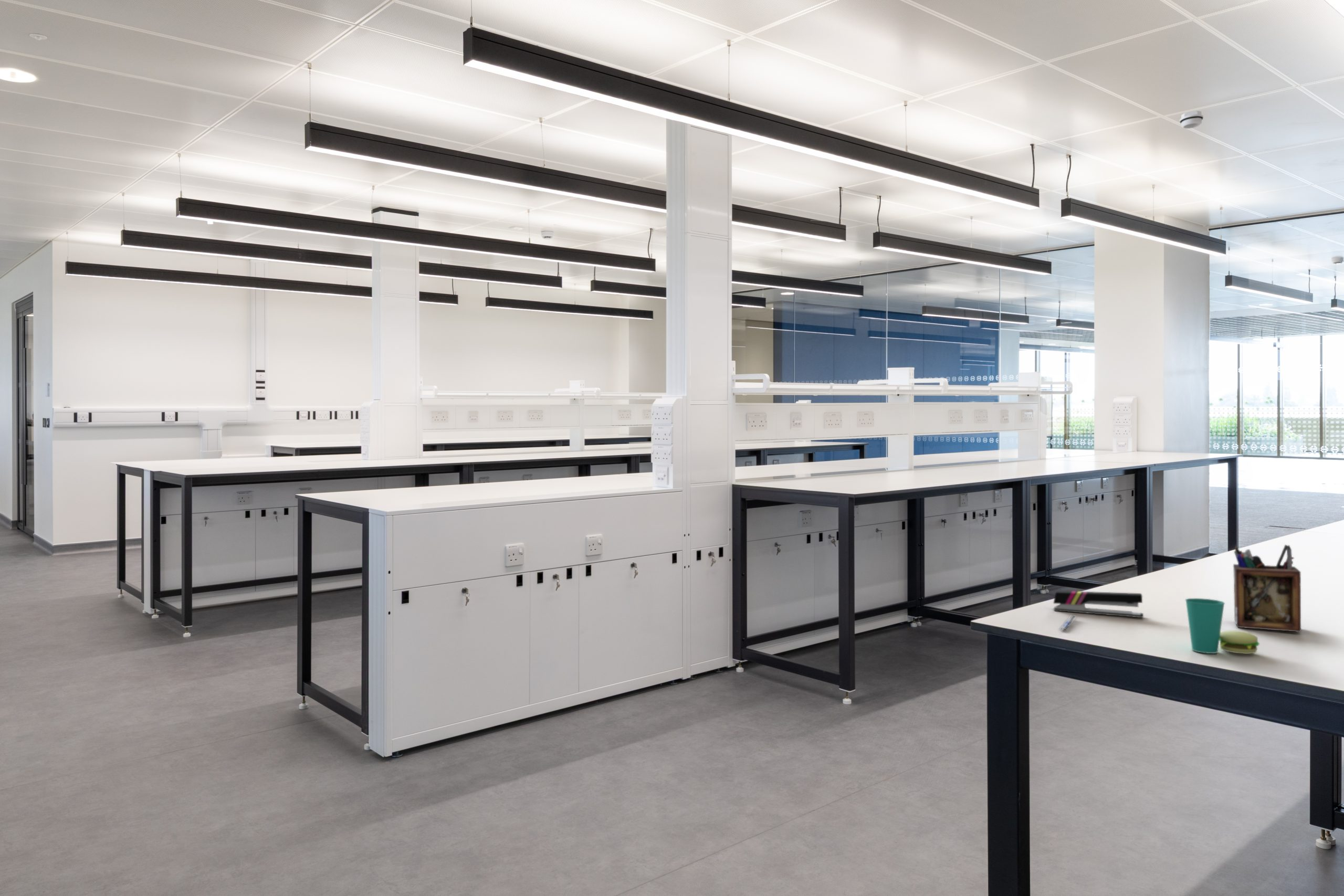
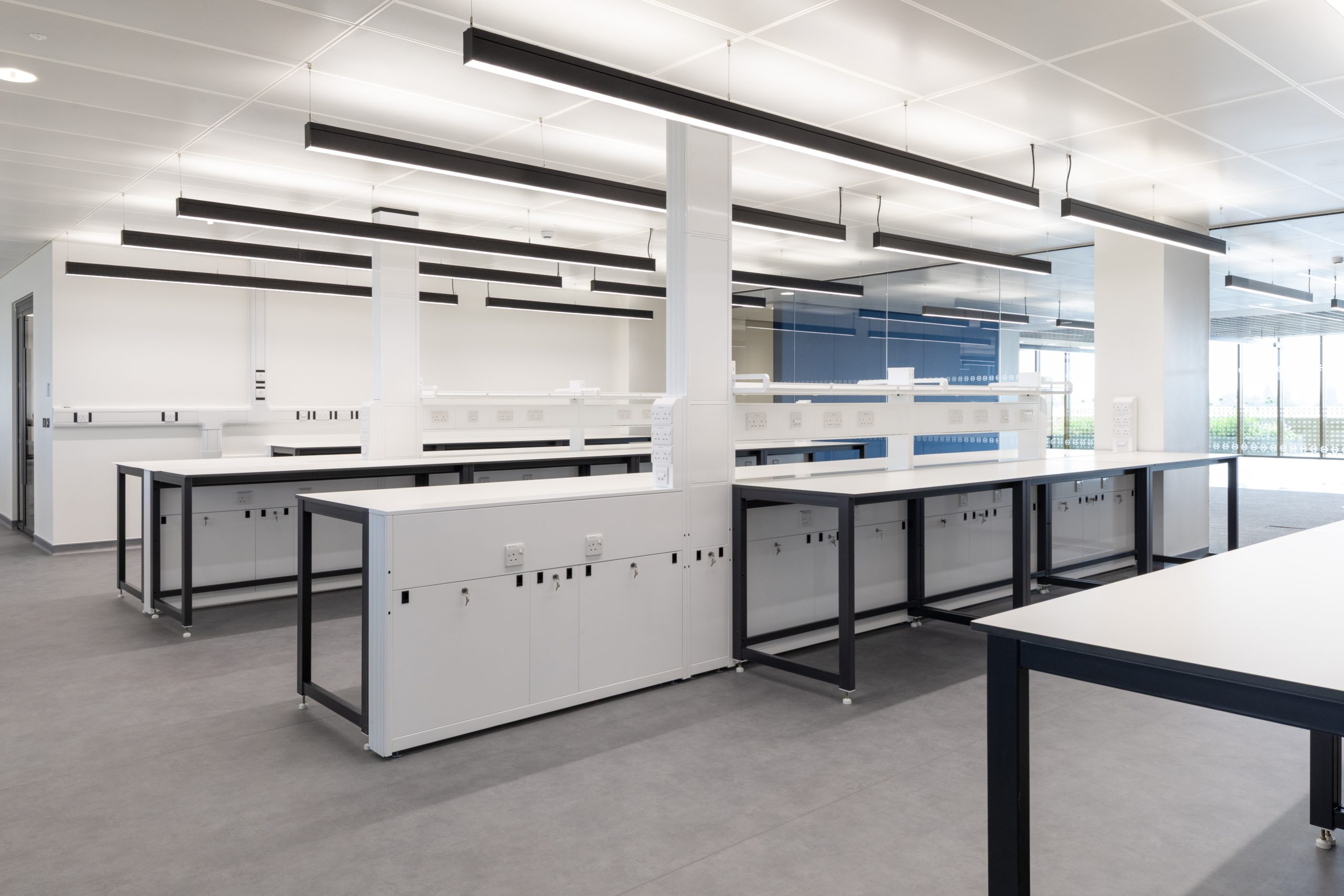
- desk organizer (1266, 585)
- stapler (1097, 602)
- cup (1221, 626)
- pen (1068, 621)
- smoke detector (1191, 120)
